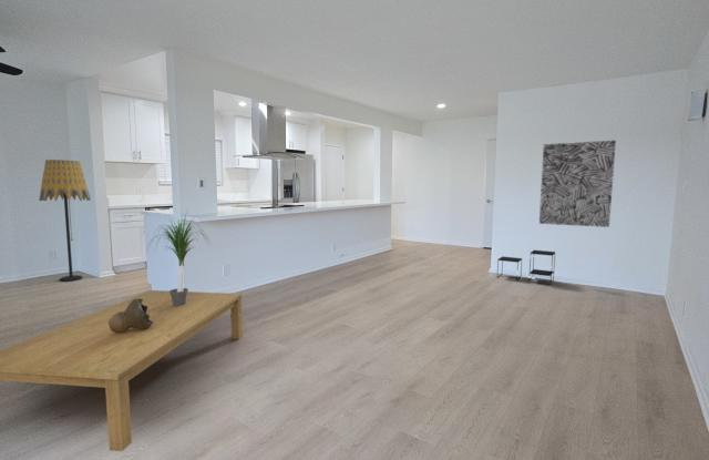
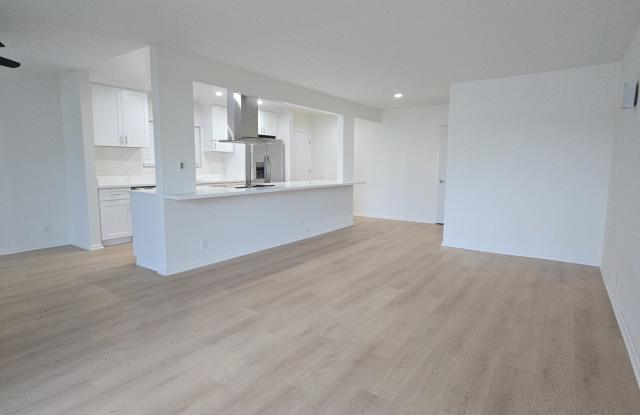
- side table (530, 265)
- potted plant (181, 256)
- wall art (575, 184)
- decorative bowl (131, 314)
- floor lamp (66, 221)
- coffee table (141, 347)
